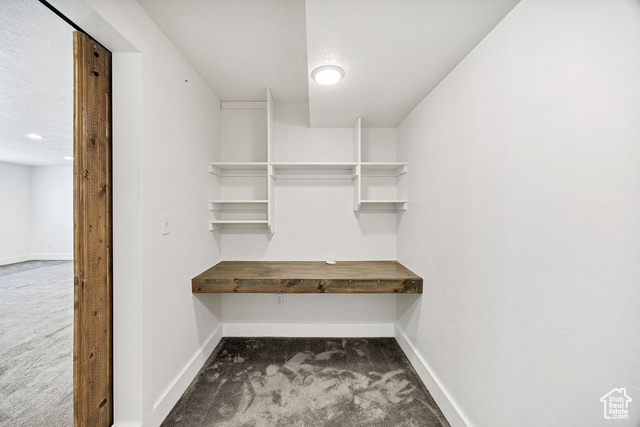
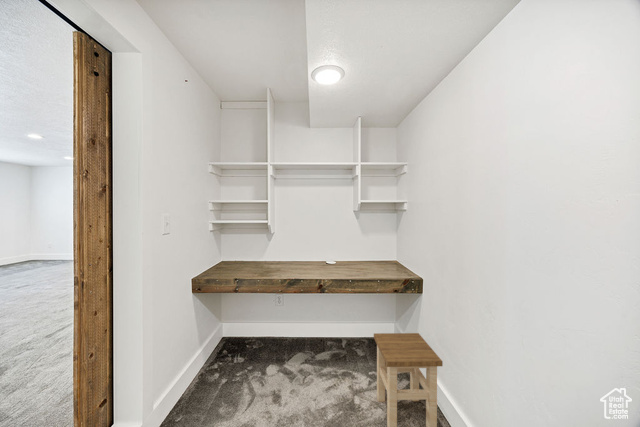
+ stool (410, 379)
